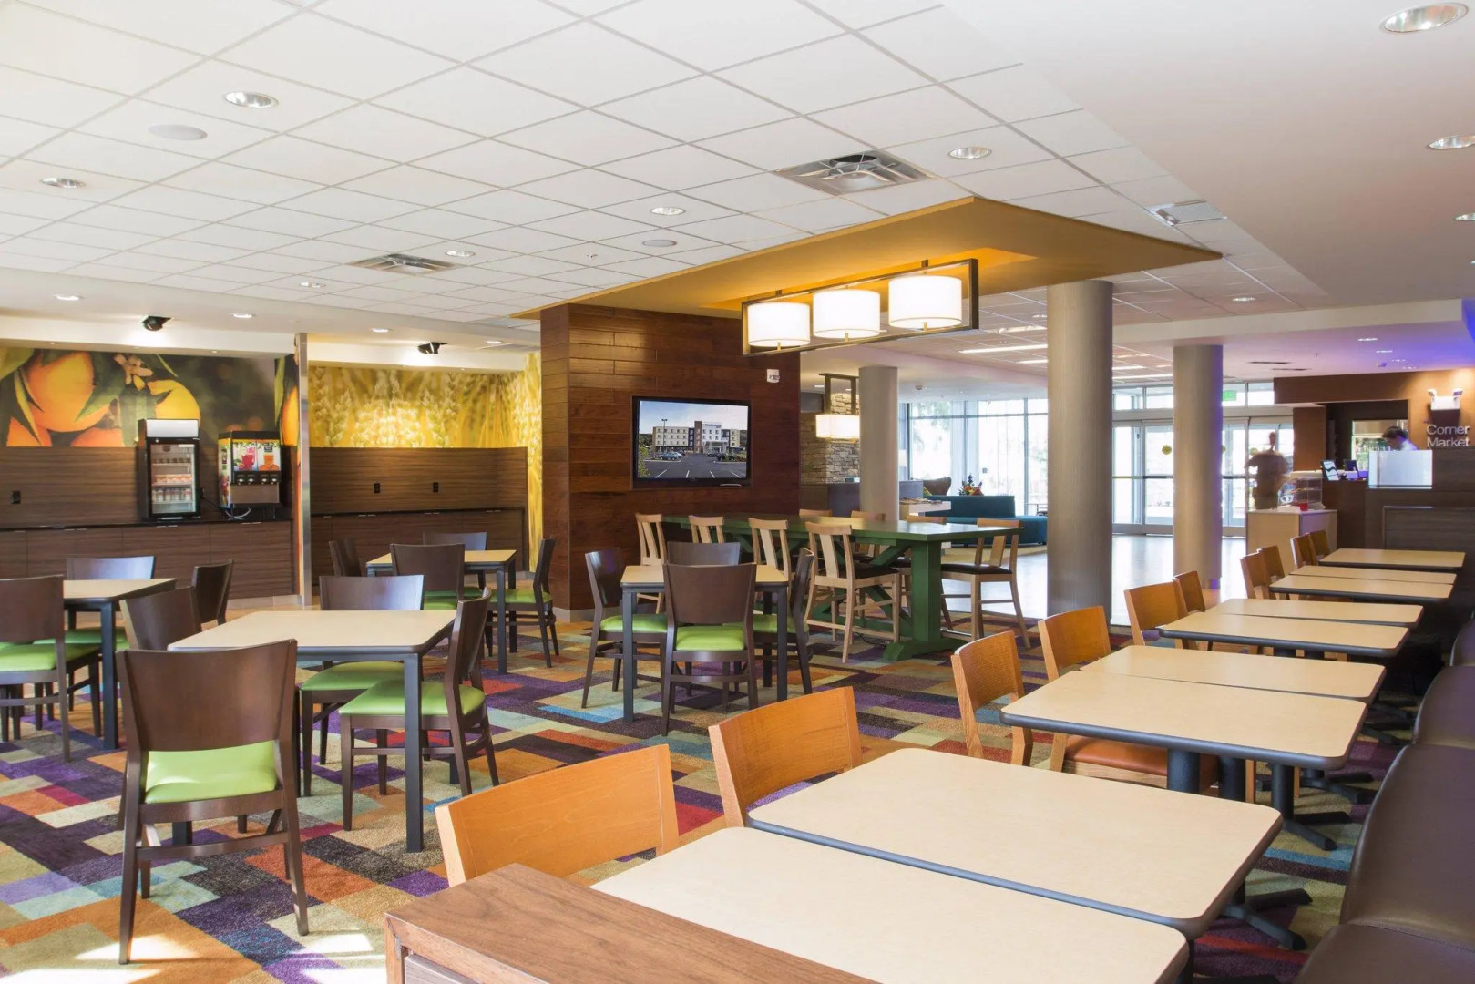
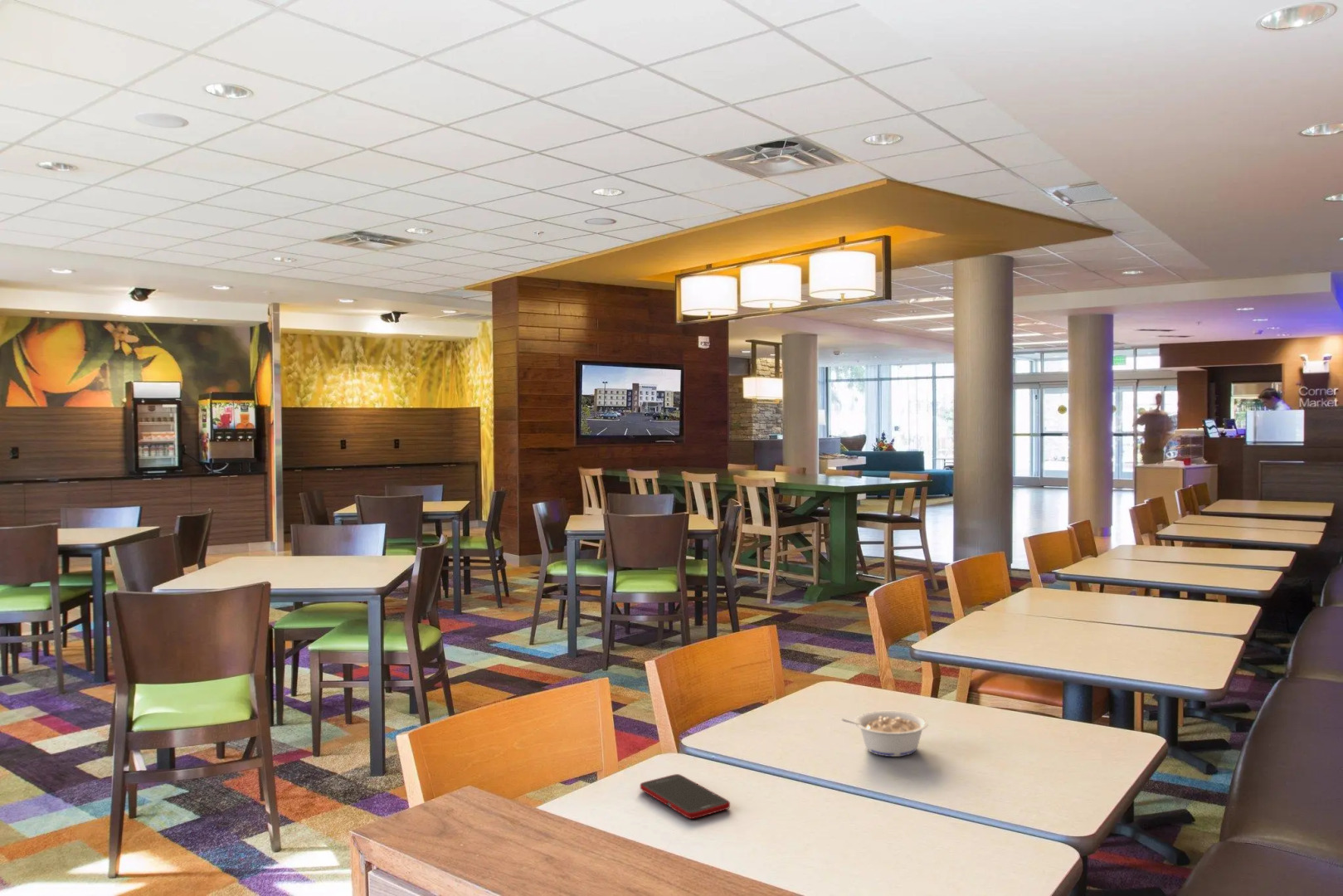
+ legume (889, 733)
+ cell phone (684, 796)
